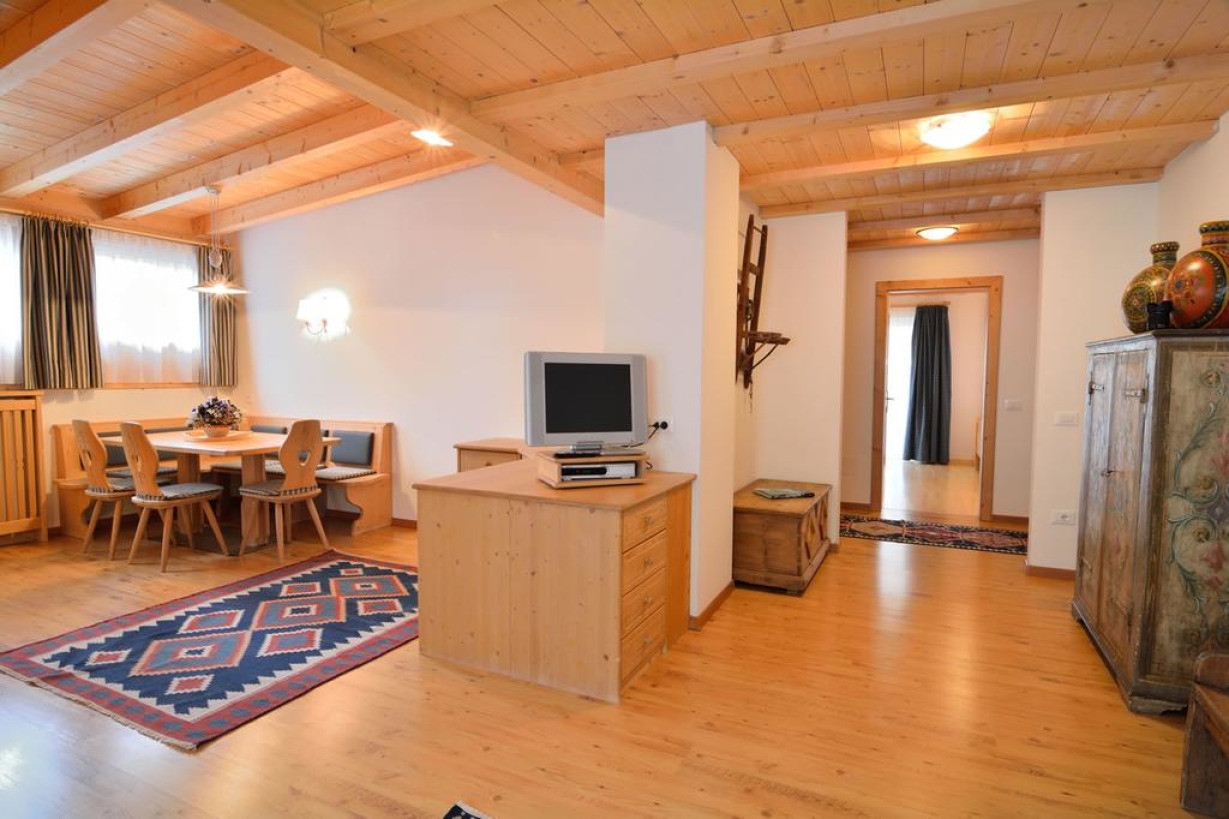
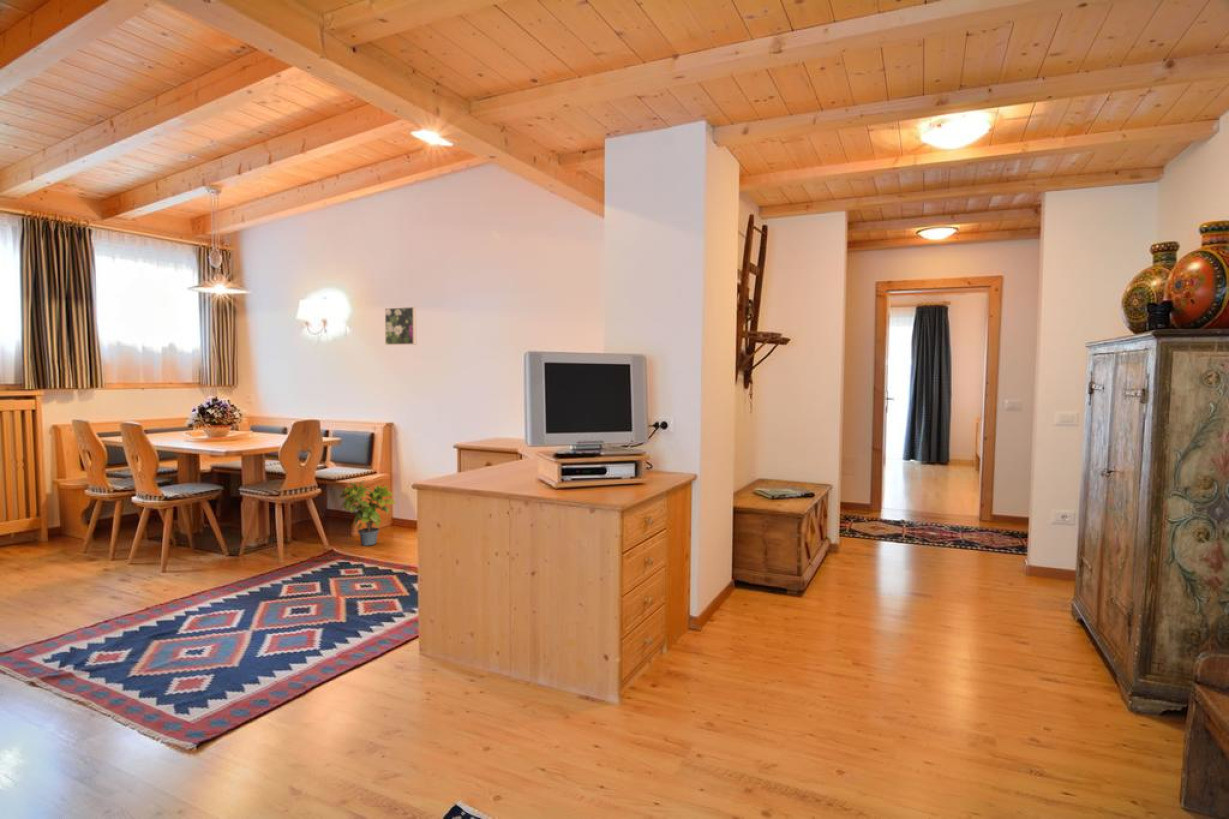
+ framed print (400, 326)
+ potted plant (365, 512)
